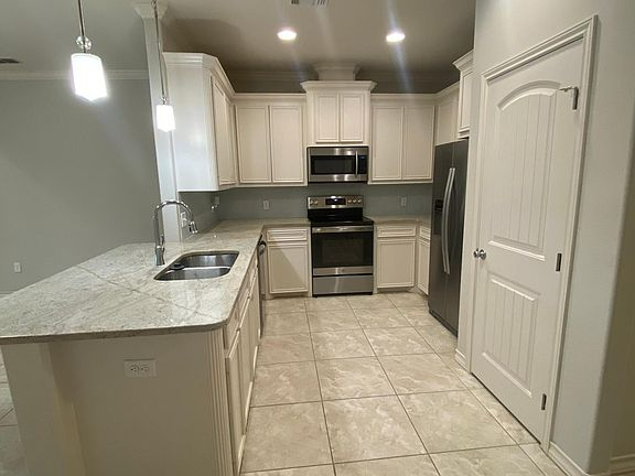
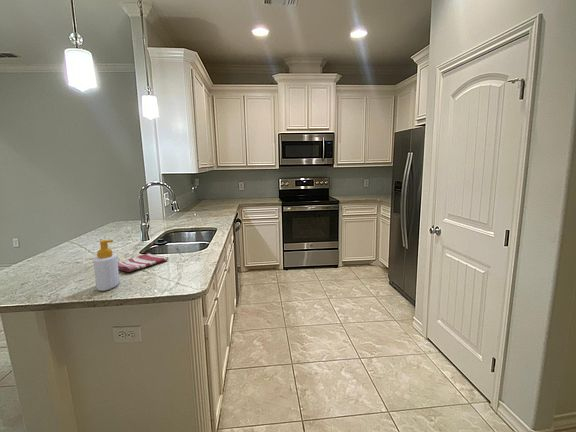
+ soap bottle (105, 263)
+ dish towel (140, 261)
